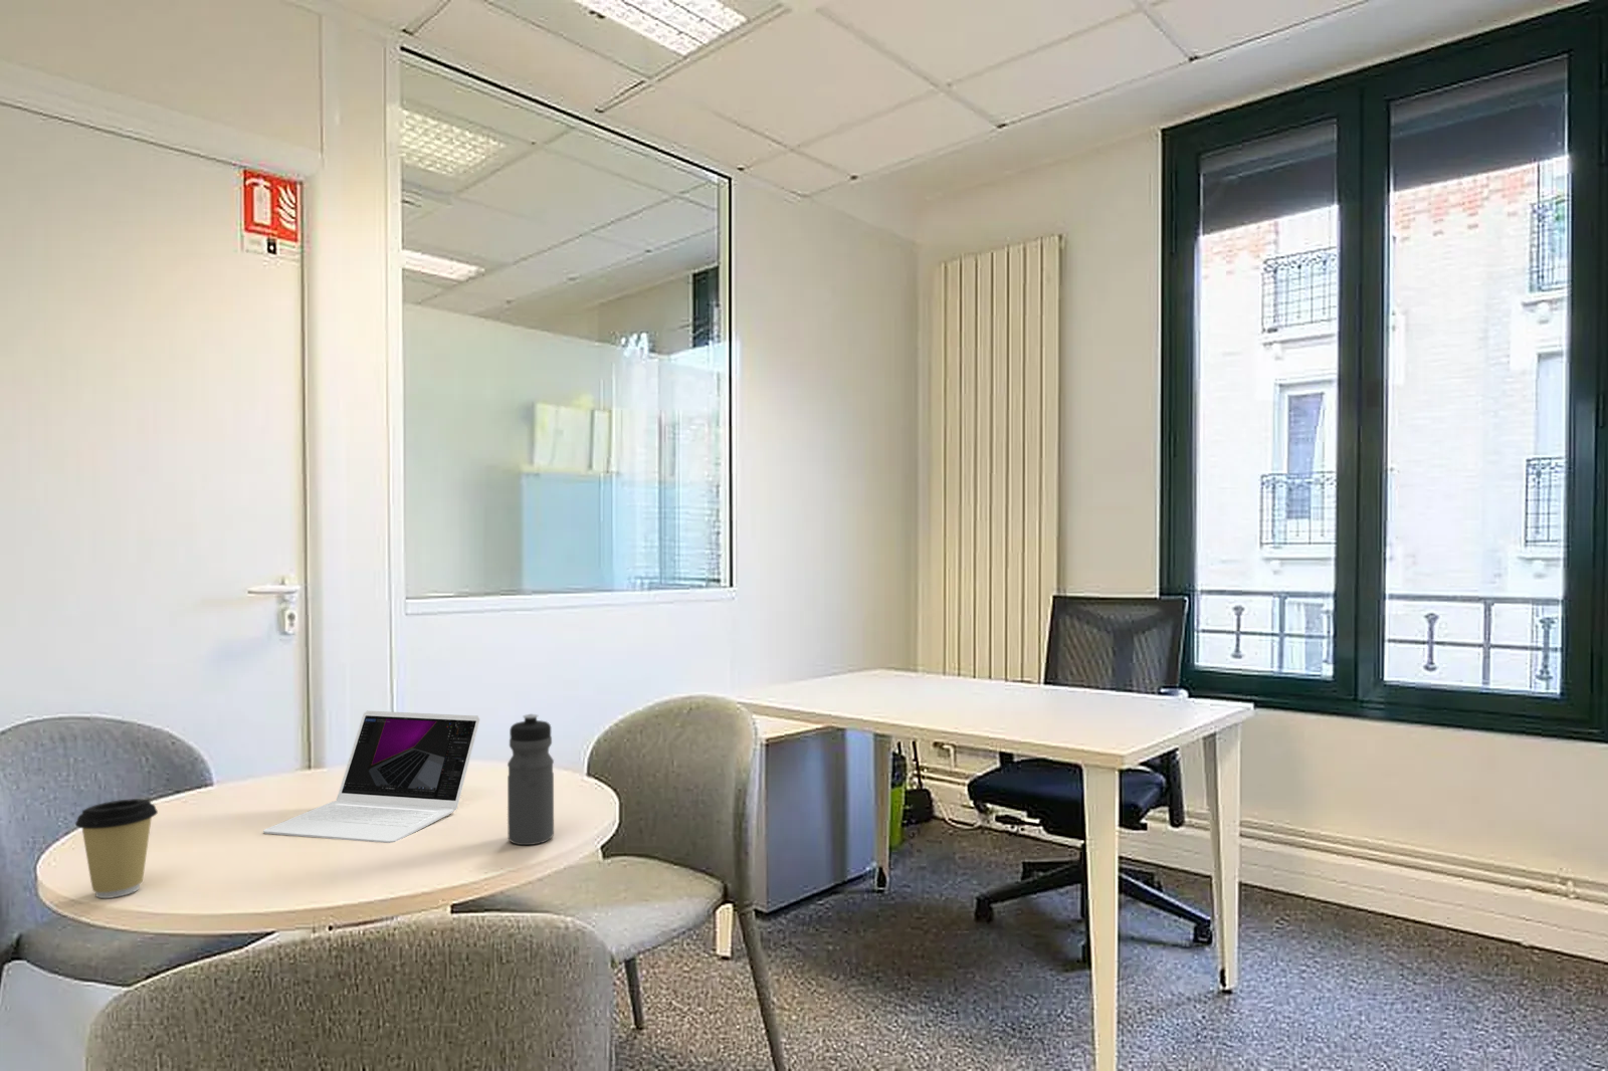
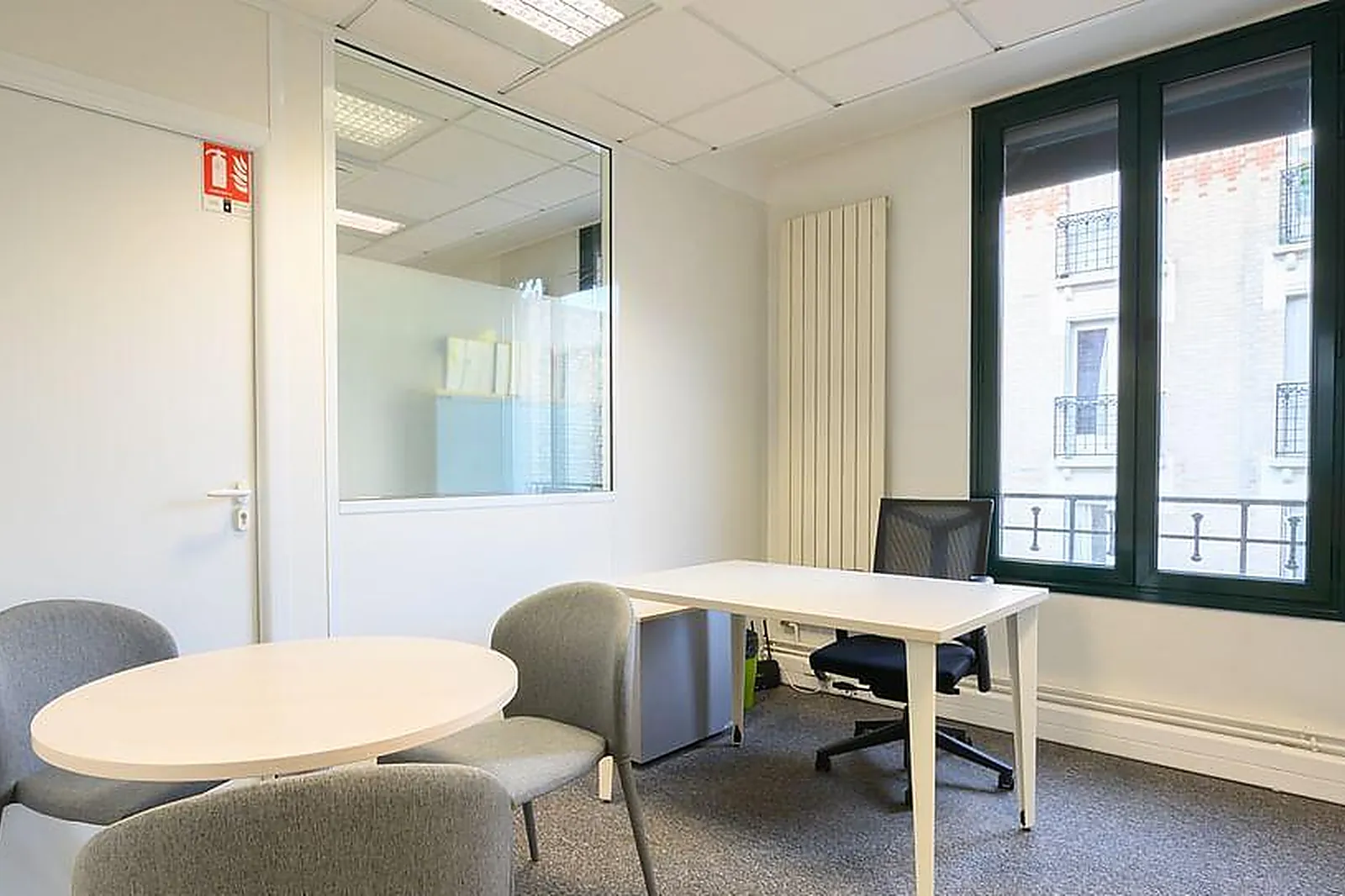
- water bottle (531, 776)
- coffee cup (117, 847)
- laptop (378, 765)
